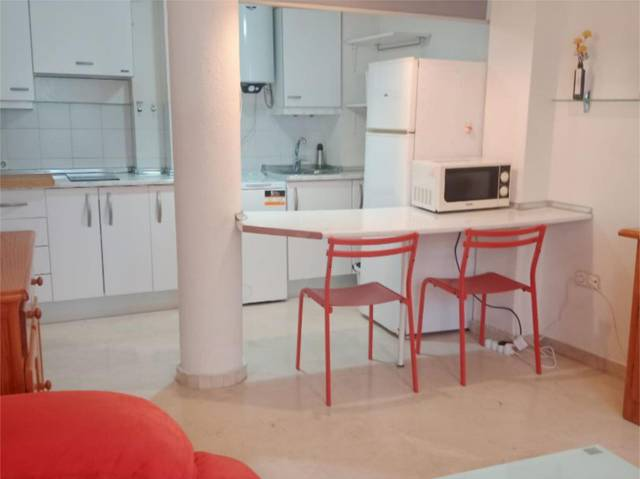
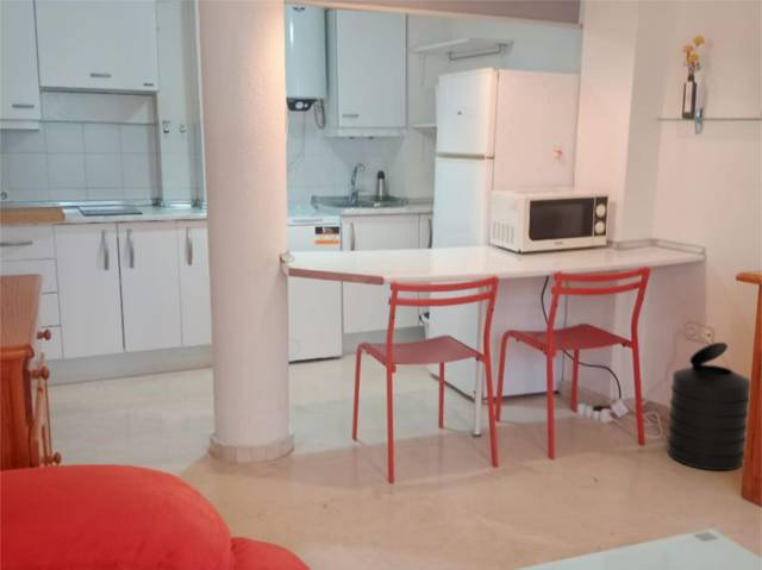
+ trash can (710, 399)
